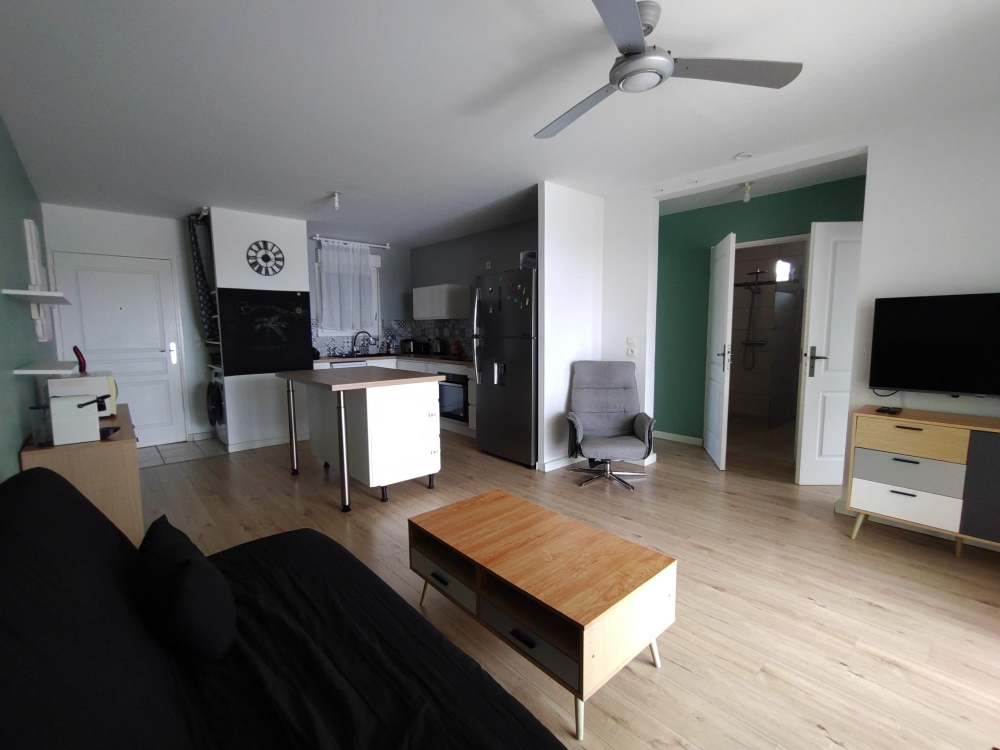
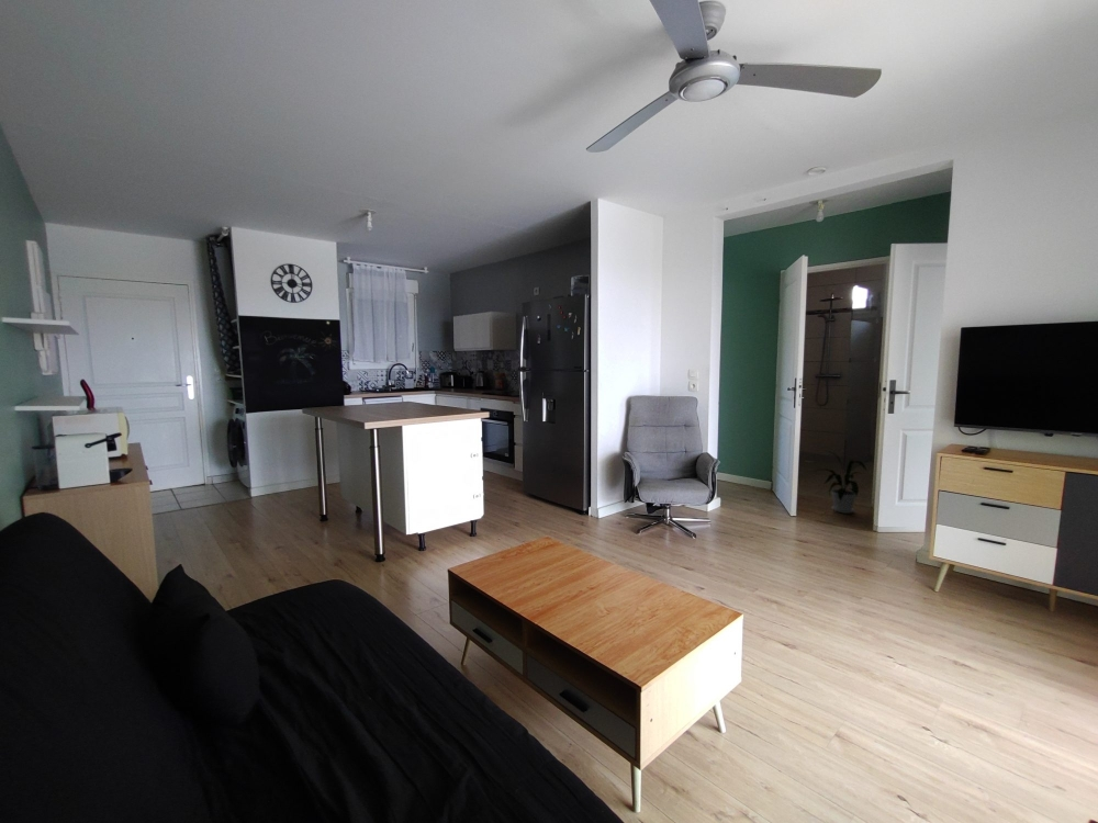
+ house plant (841, 482)
